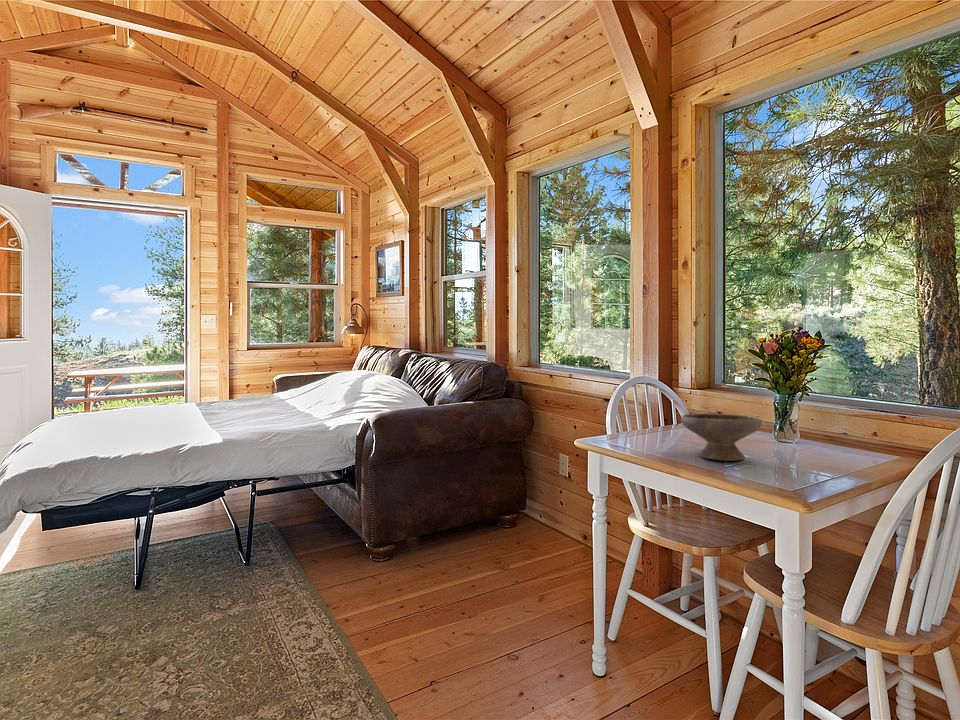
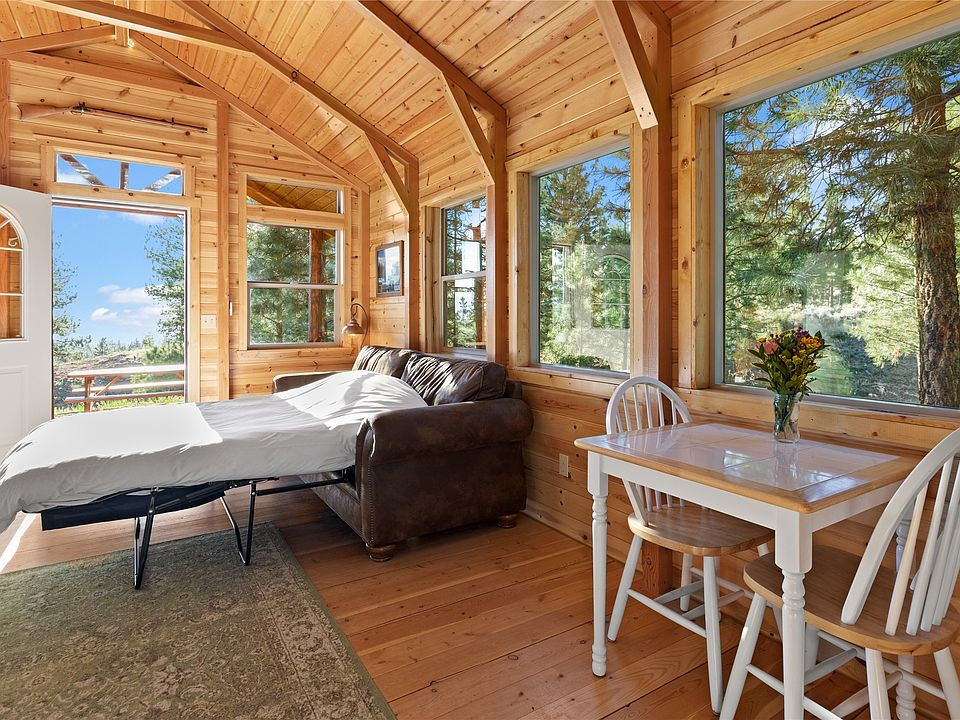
- bowl (720, 436)
